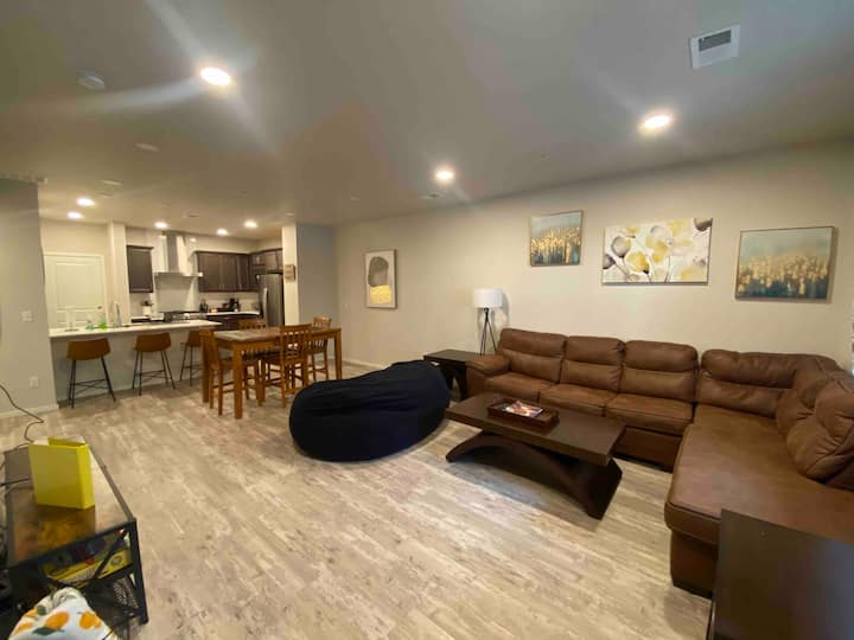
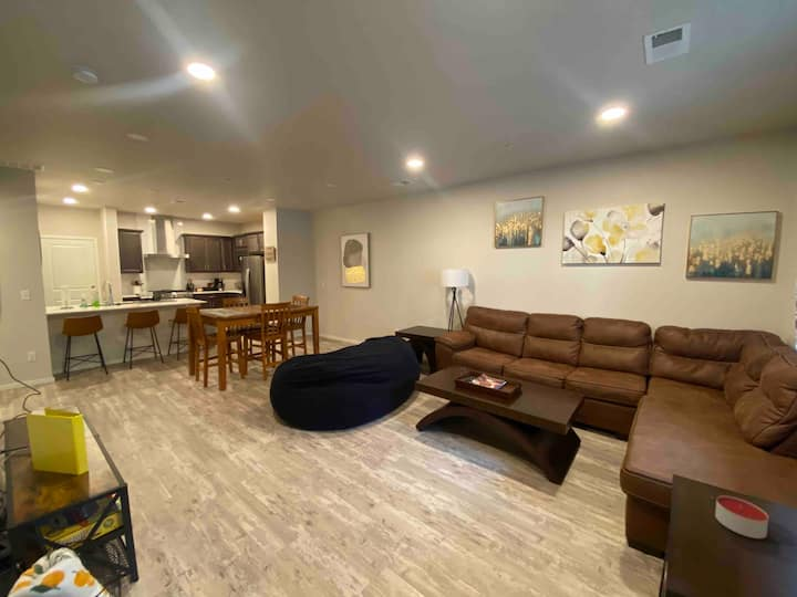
+ candle (741, 515)
